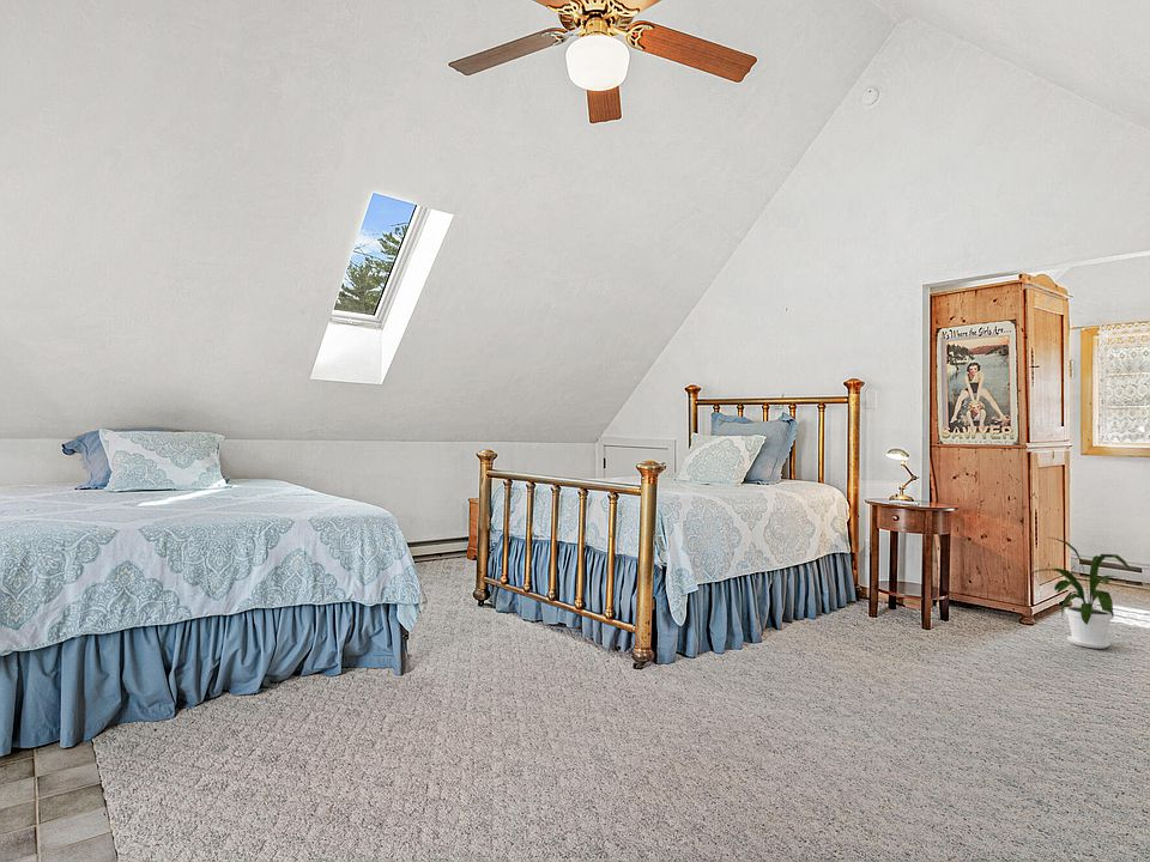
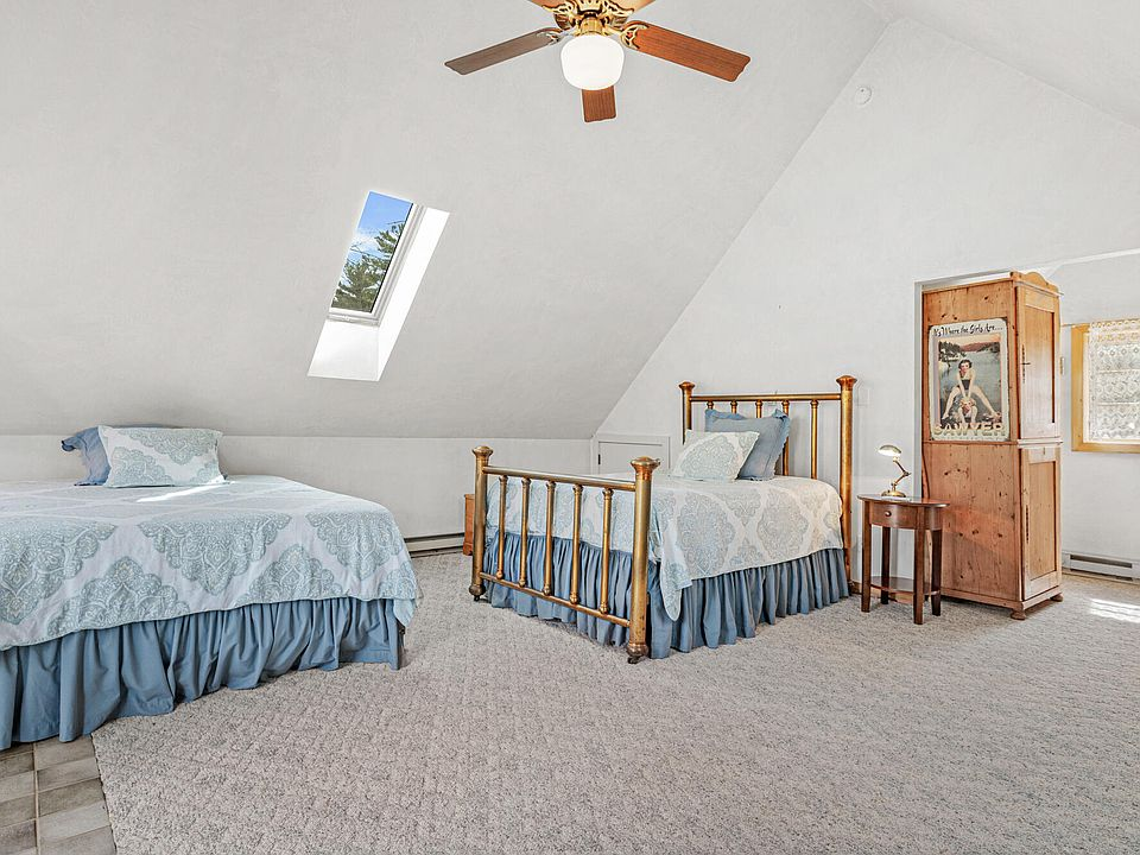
- house plant (1083, 591)
